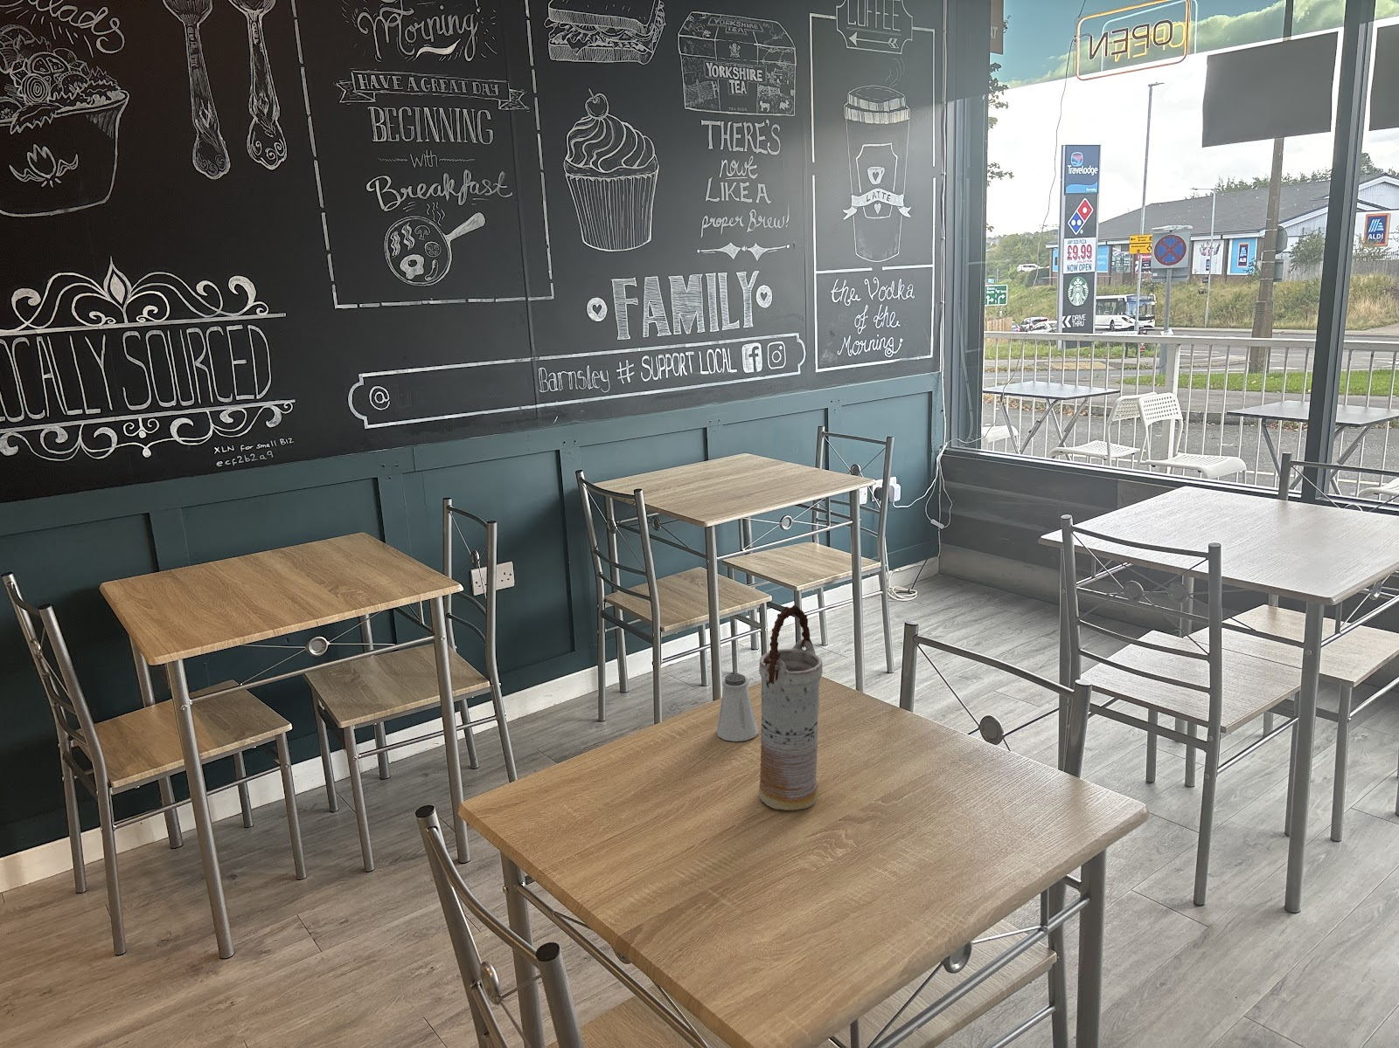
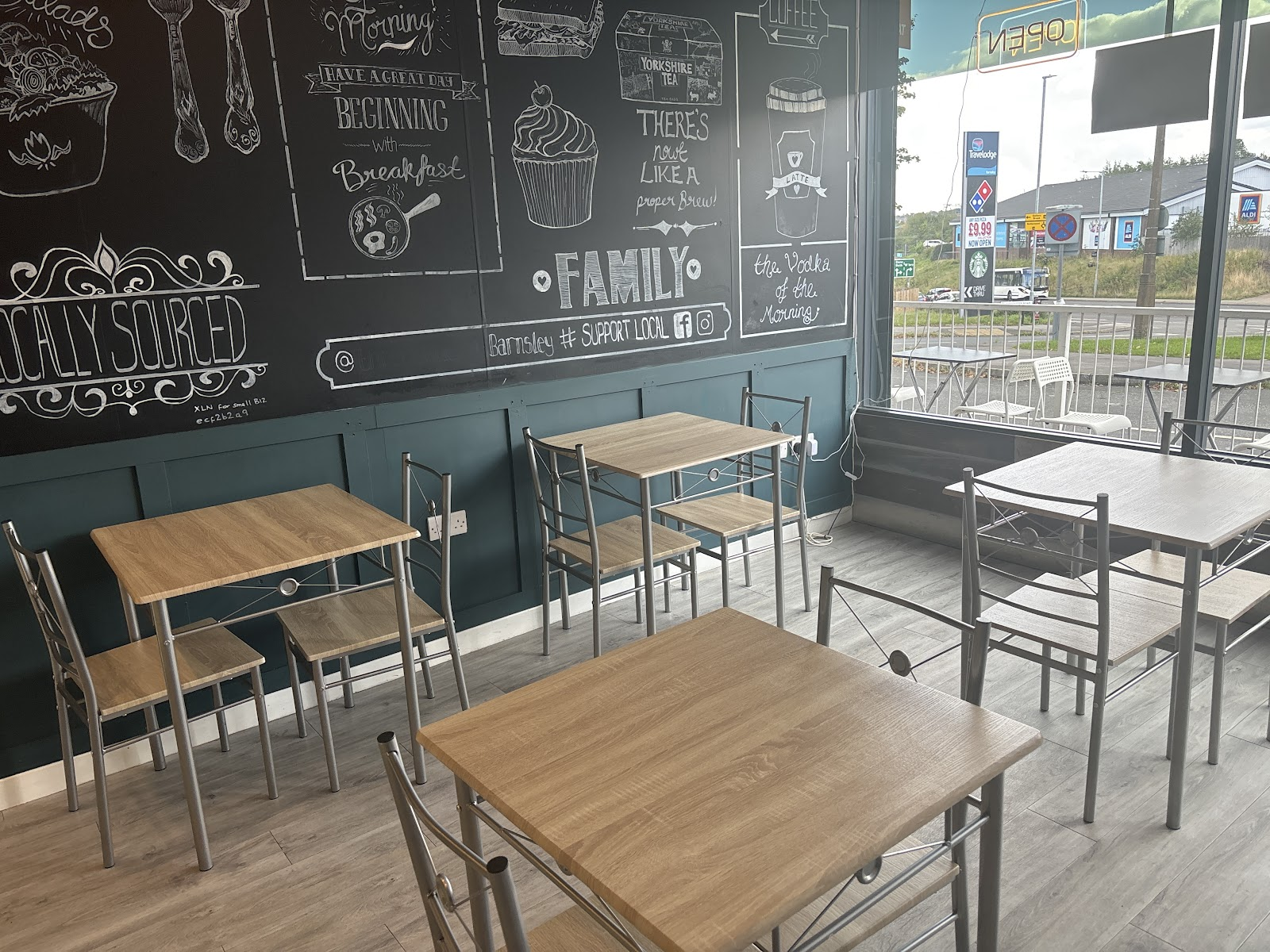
- saltshaker (736, 705)
- vase (789, 705)
